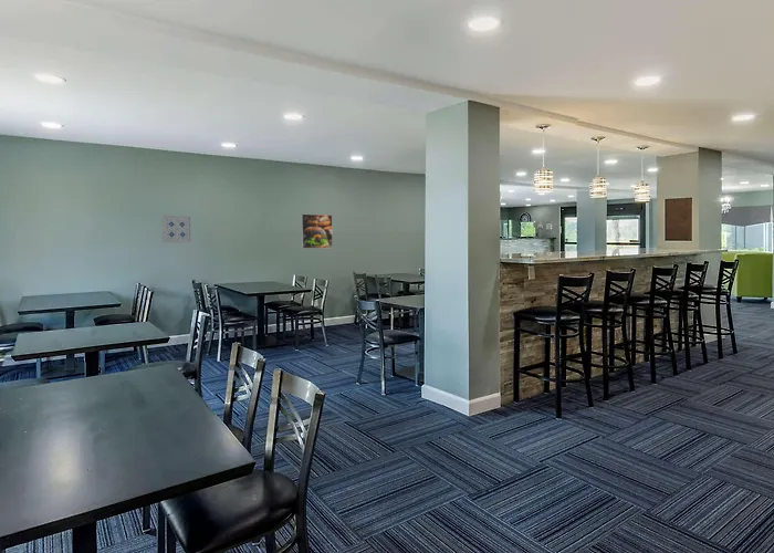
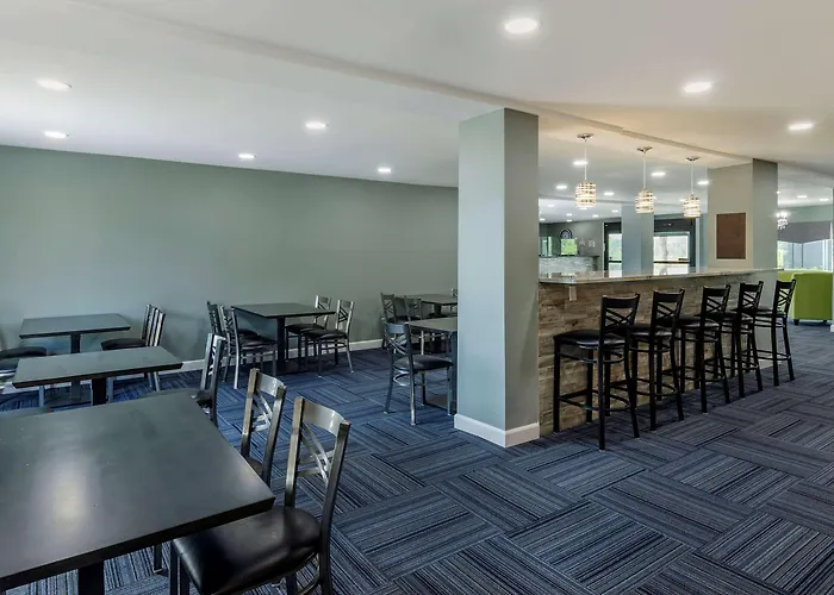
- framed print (316, 231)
- wall art (177, 229)
